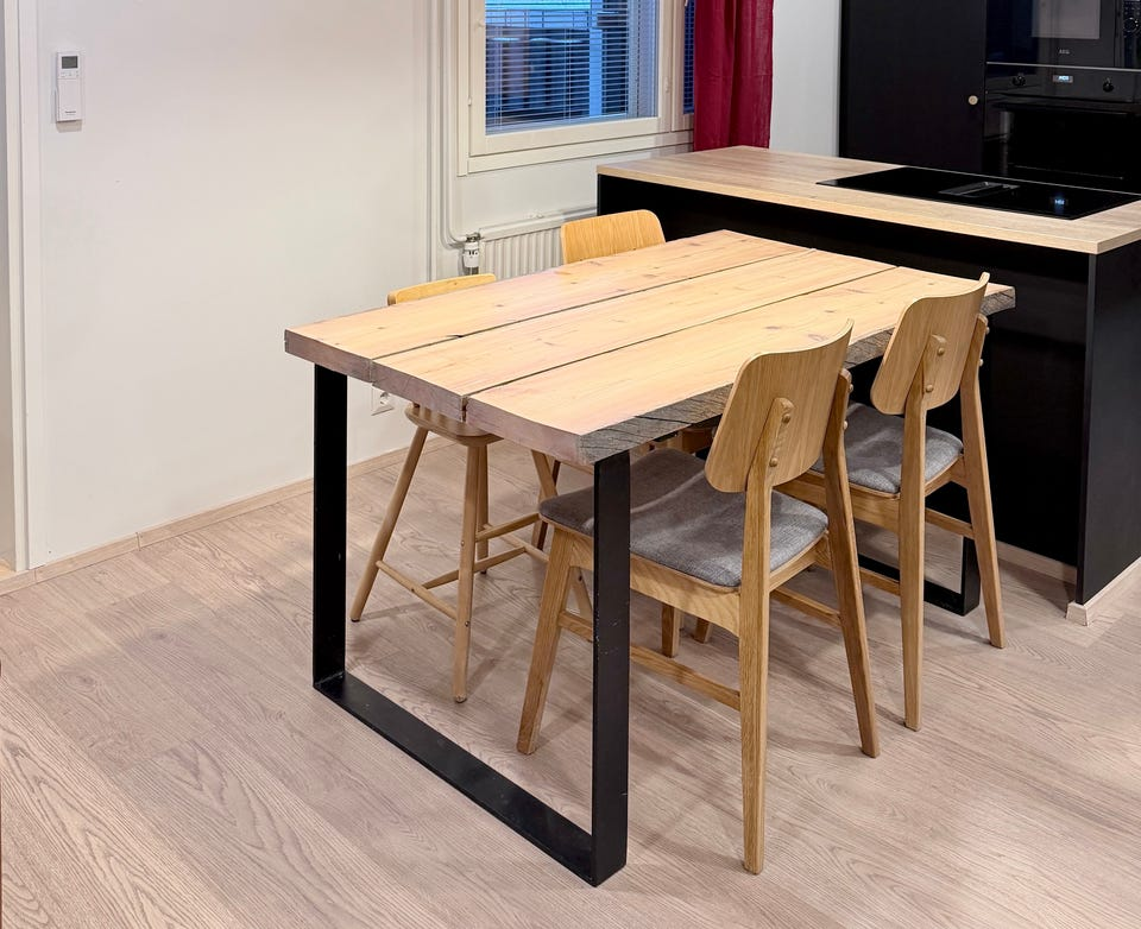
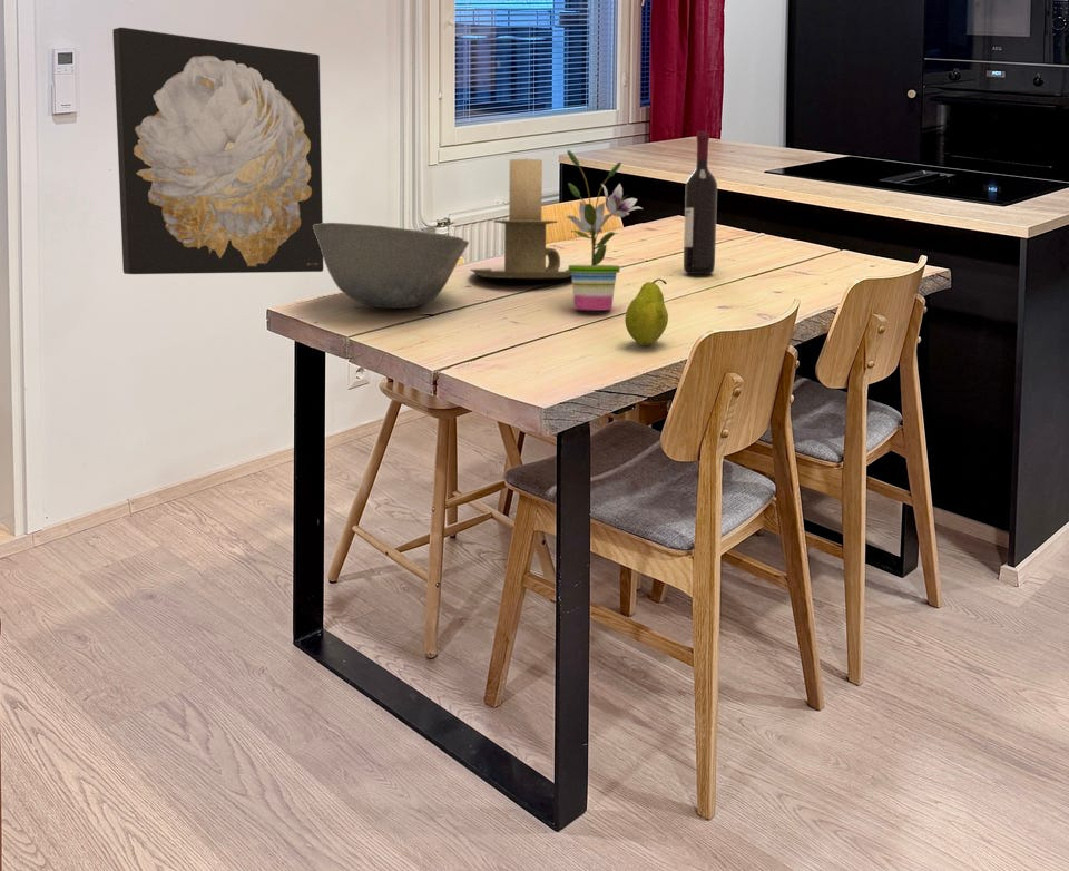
+ wine bottle (700, 203)
+ candle holder (524, 217)
+ fruit (649, 312)
+ potted plant (601, 231)
+ wall art (225, 159)
+ bowl (392, 265)
